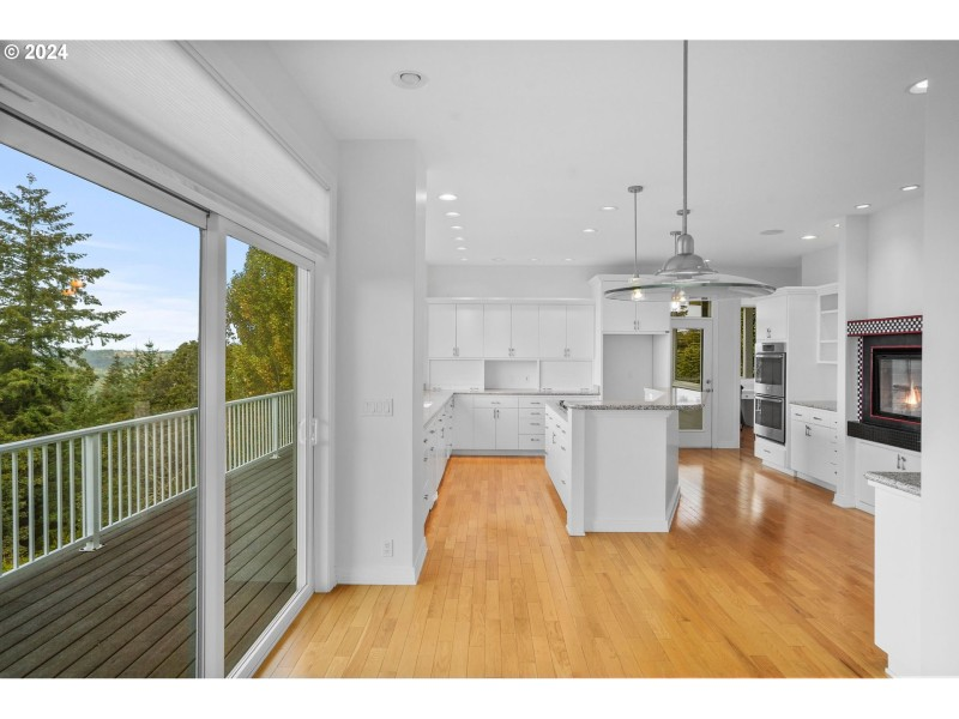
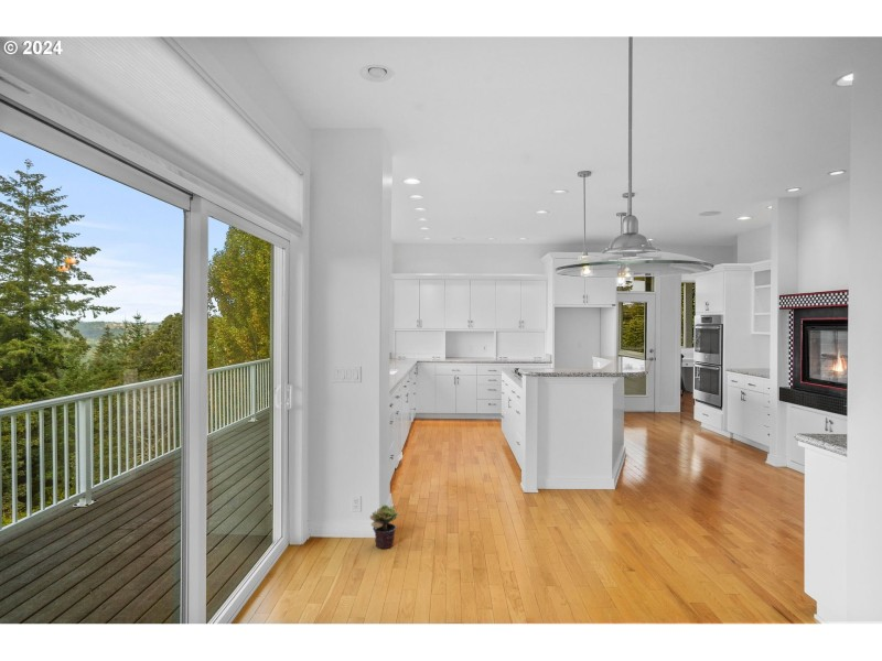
+ potted plant (384, 523)
